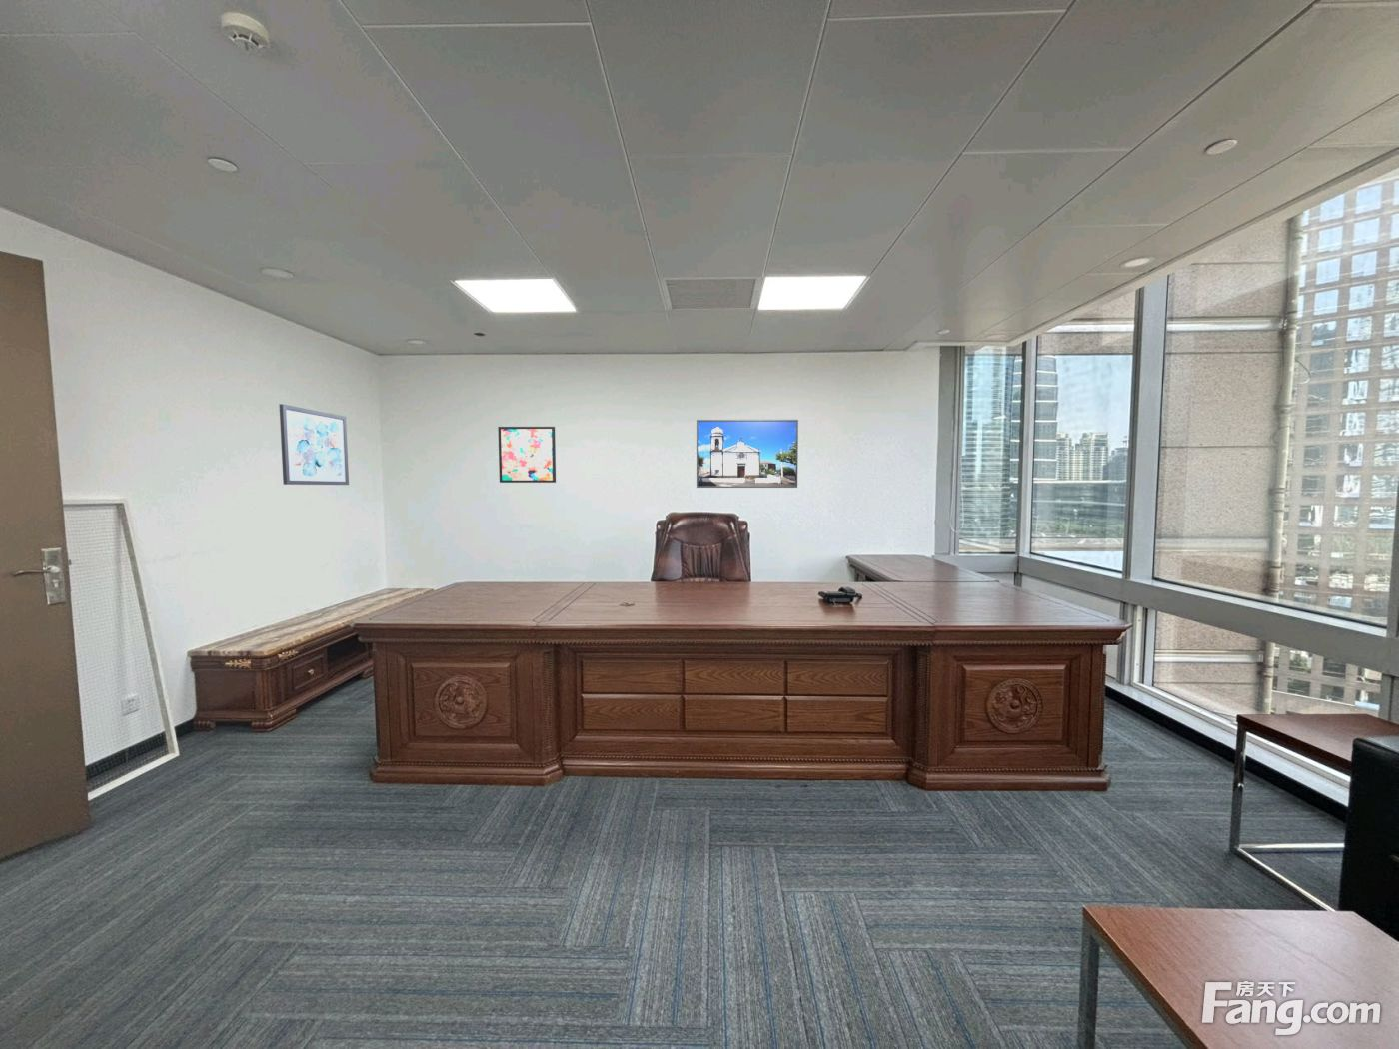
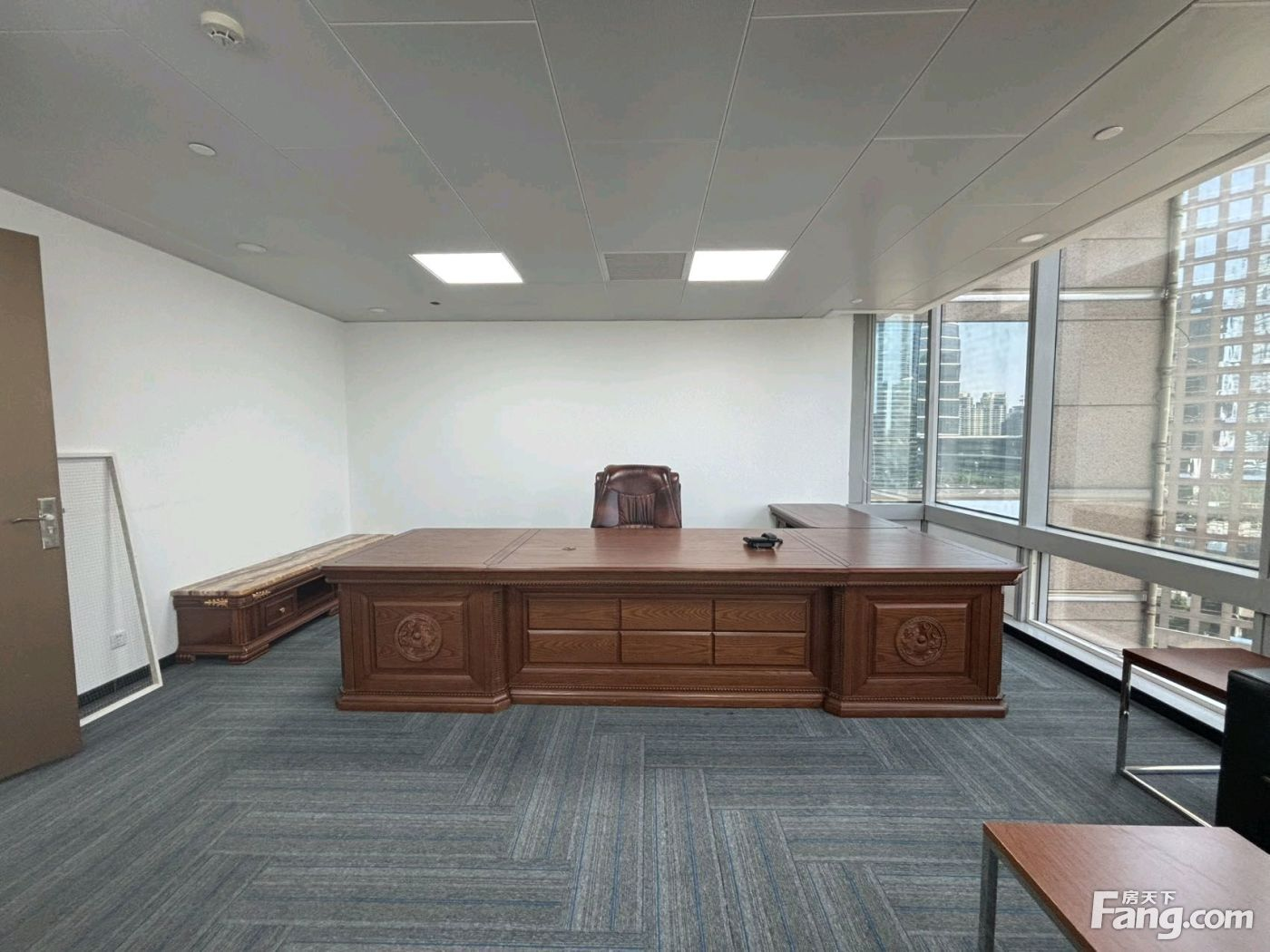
- wall art (527, 455)
- wall art (317, 447)
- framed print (747, 454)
